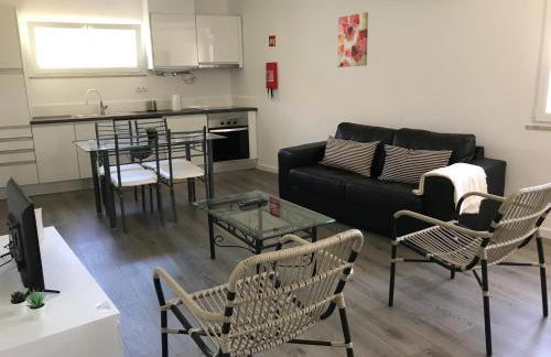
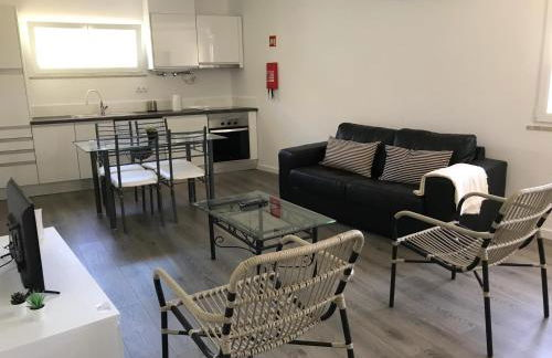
- wall art (352, 41)
